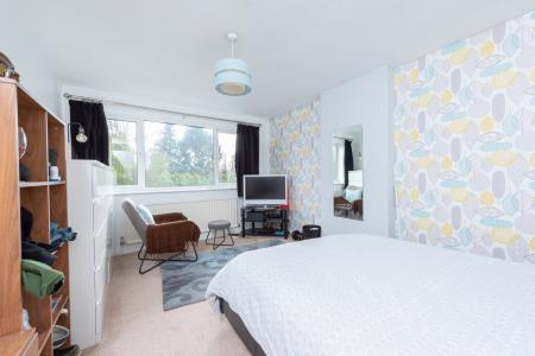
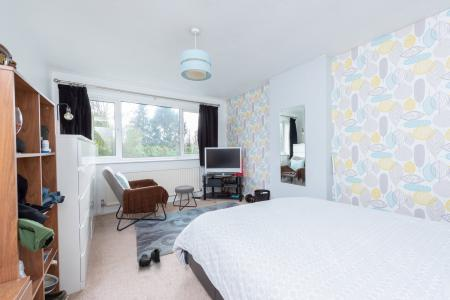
+ boots (147, 256)
